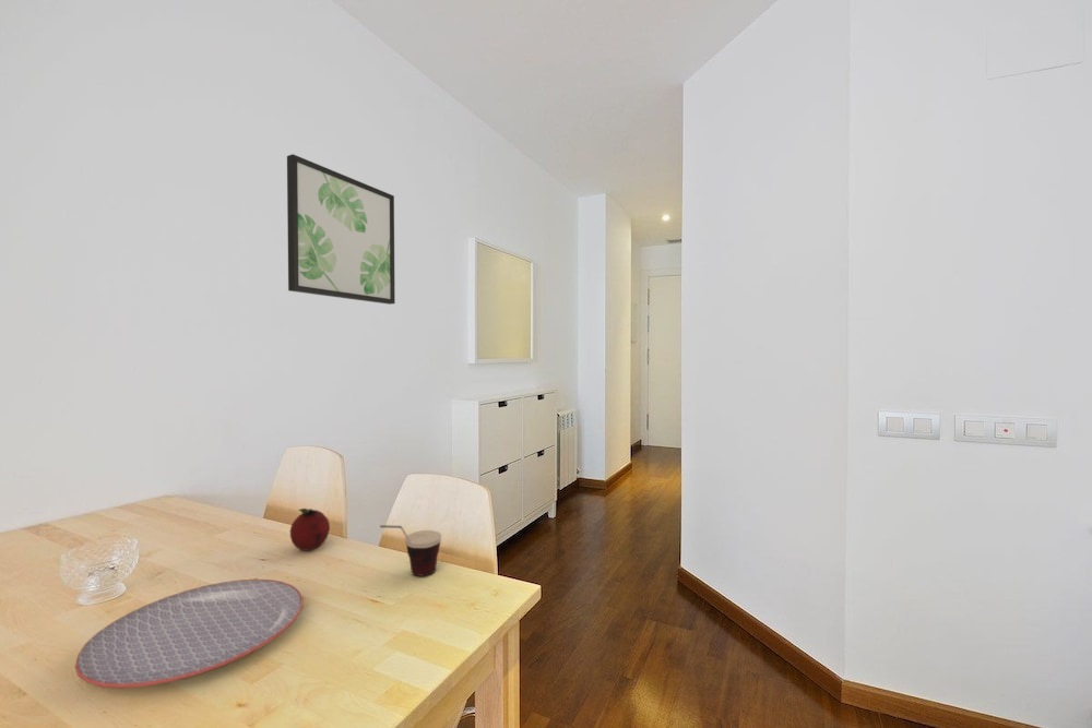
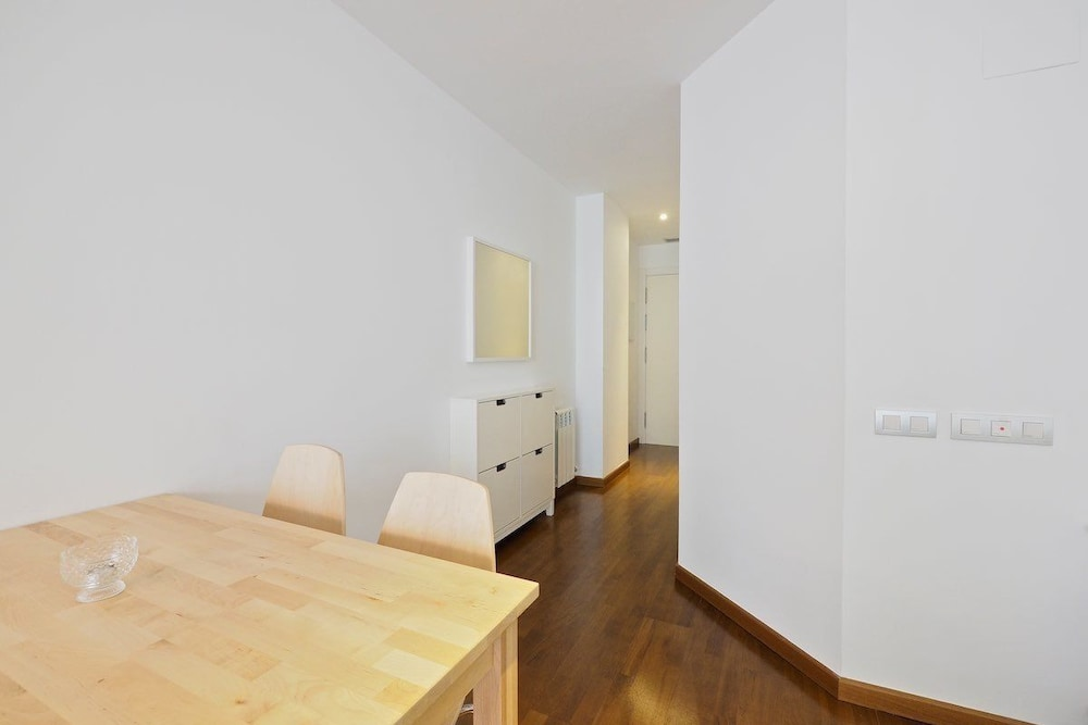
- plate (202, 629)
- cup (411, 546)
- fruit (309, 526)
- wall art (346, 238)
